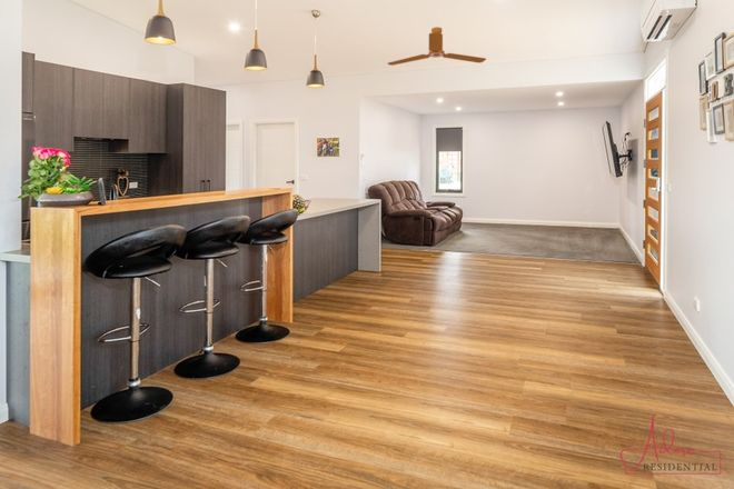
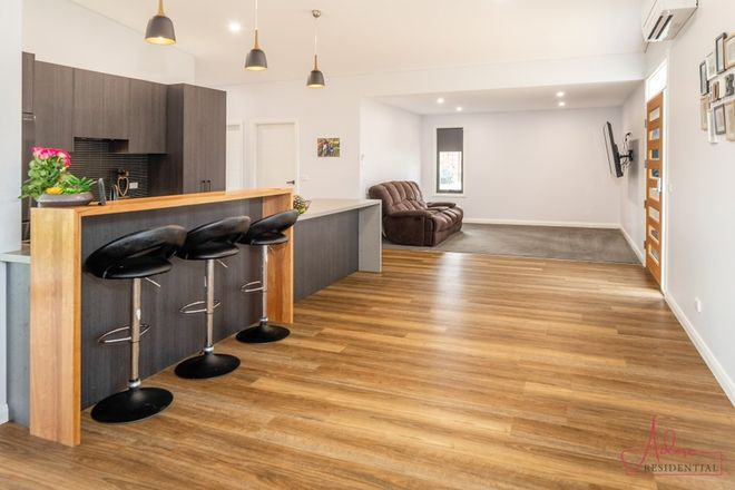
- ceiling fan (436, 38)
